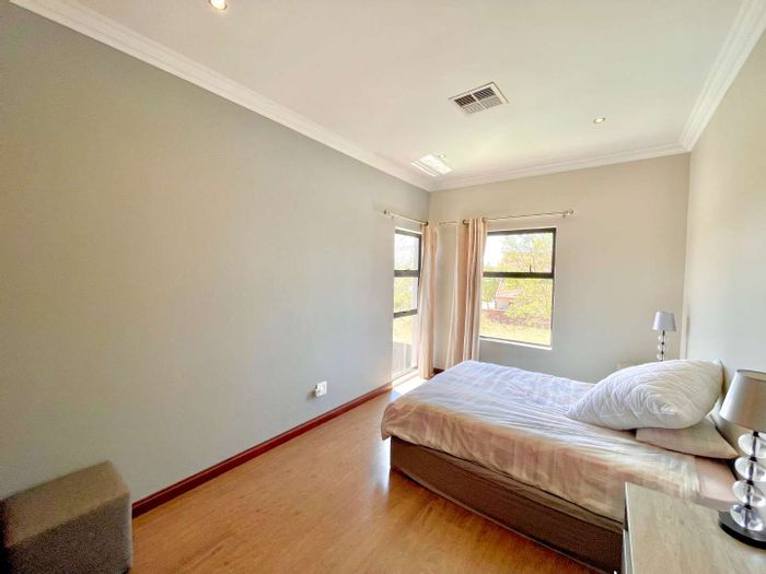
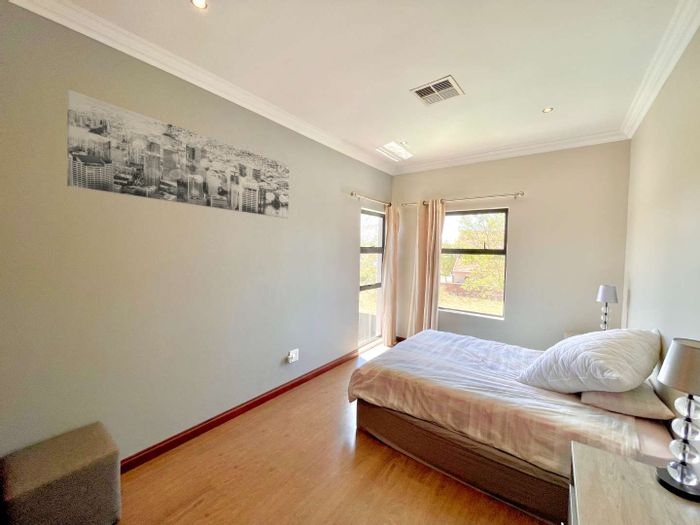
+ wall art (208, 172)
